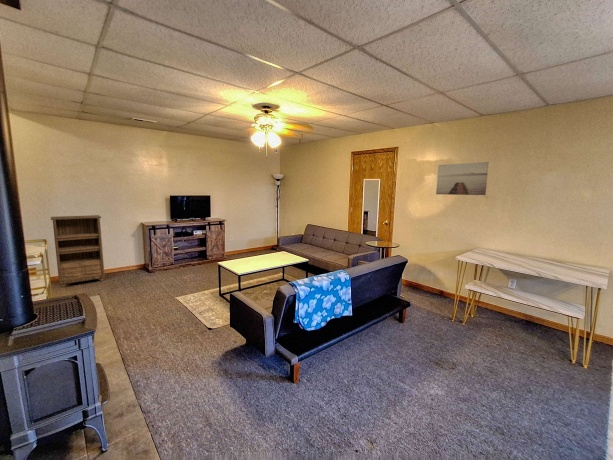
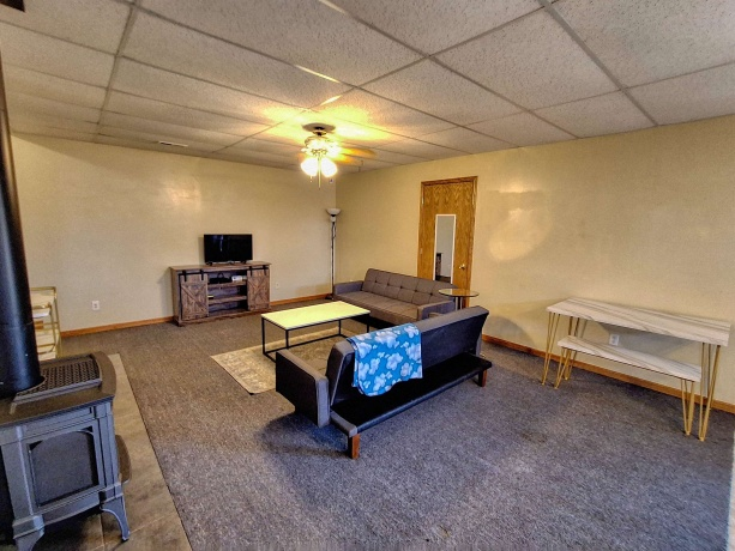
- wall art (460, 179)
- bookshelf (79, 249)
